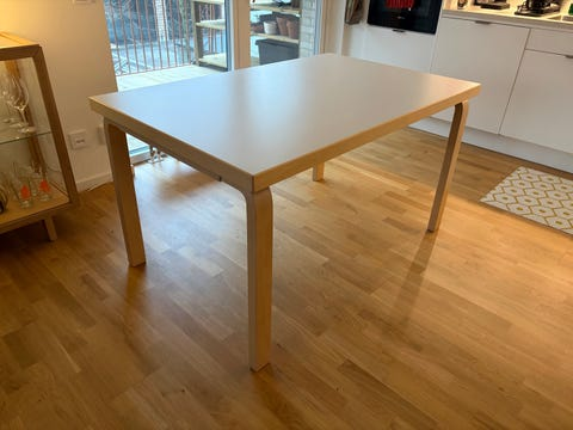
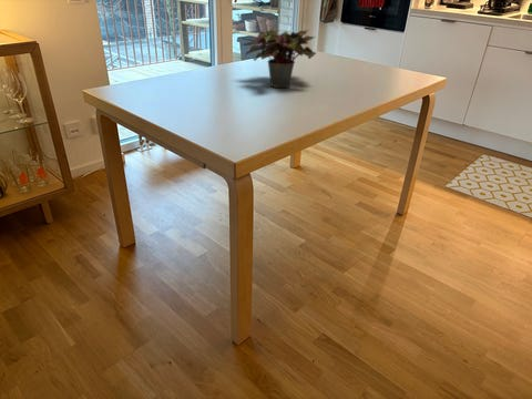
+ potted plant (279, 58)
